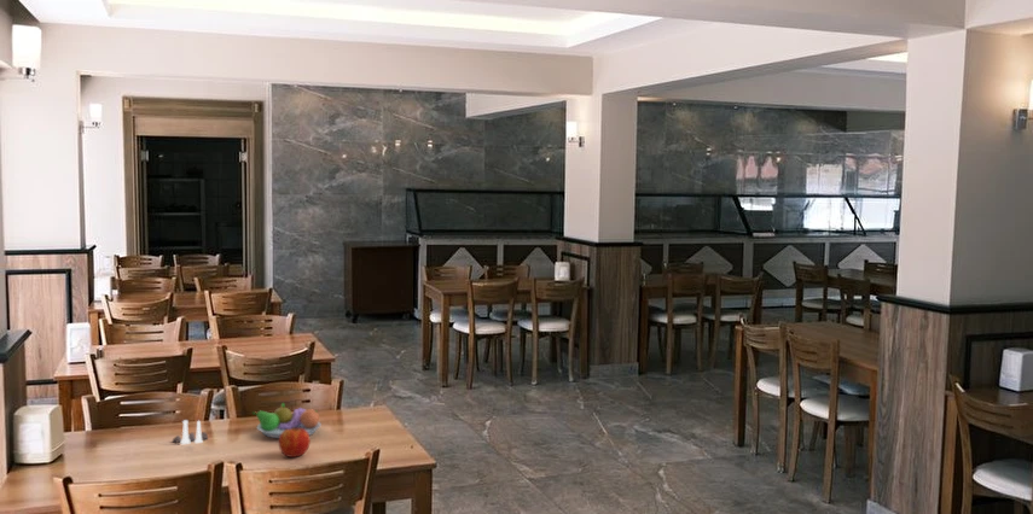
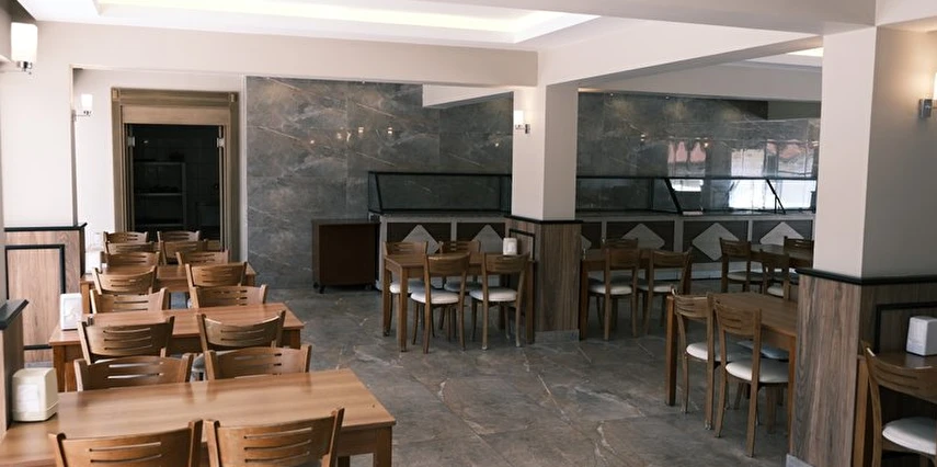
- salt and pepper shaker set (187, 430)
- apple (294, 440)
- fruit bowl (286, 419)
